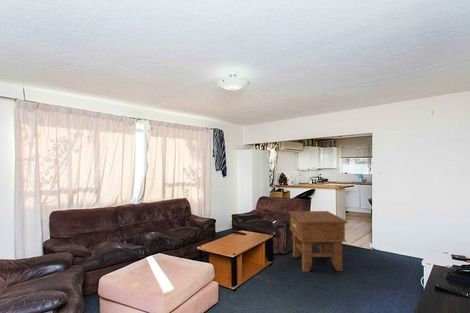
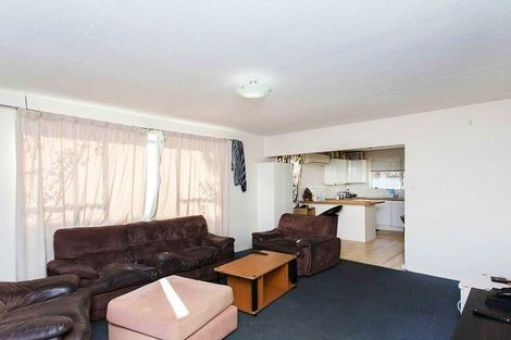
- side table (315, 239)
